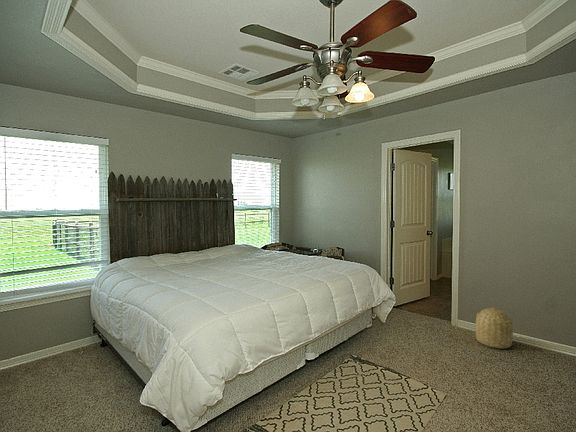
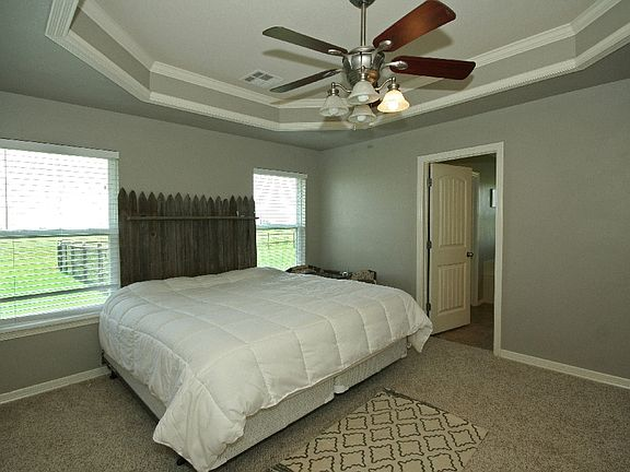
- basket (493, 325)
